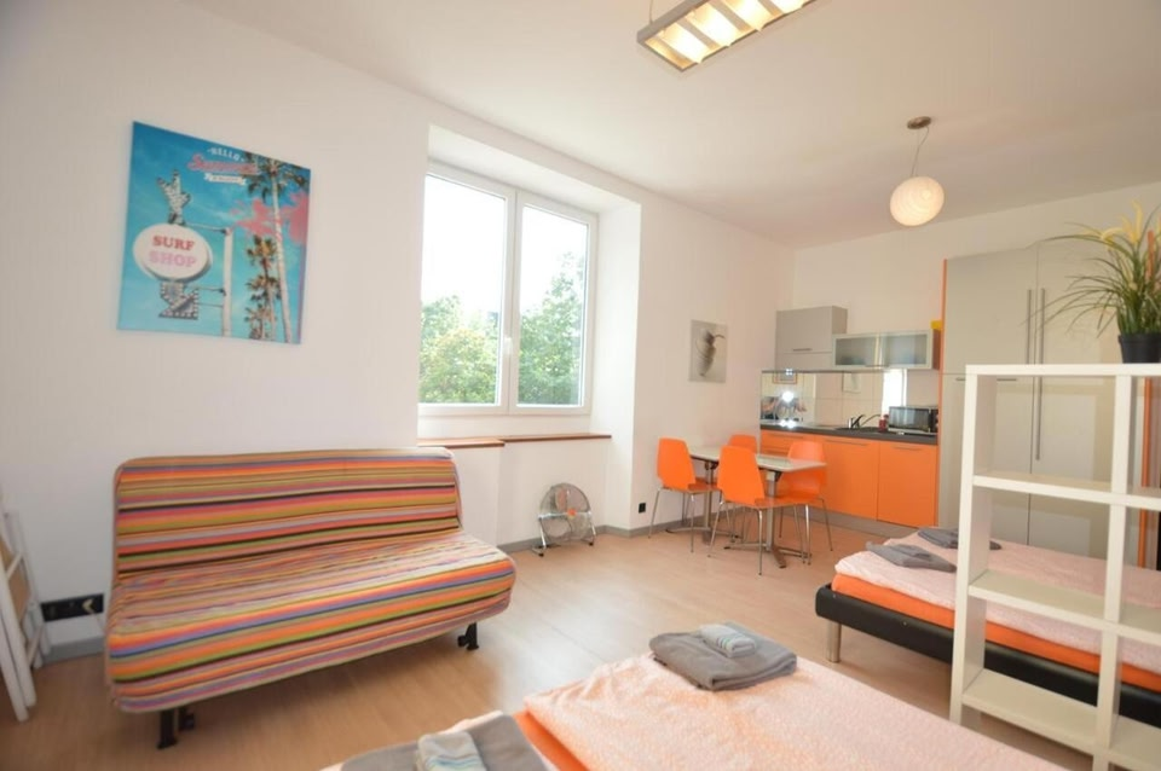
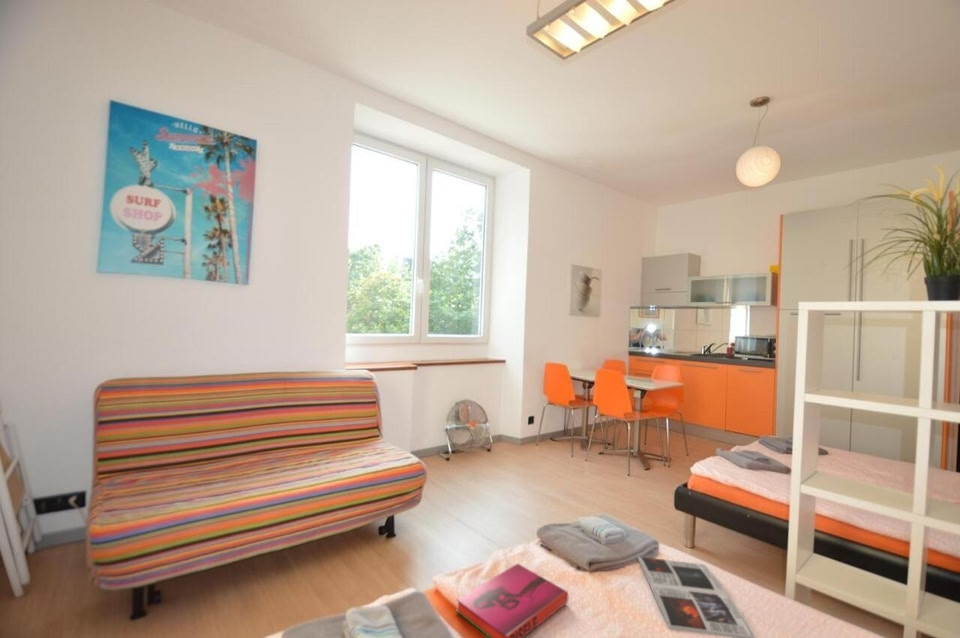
+ magazine (688, 590)
+ hardback book (513, 601)
